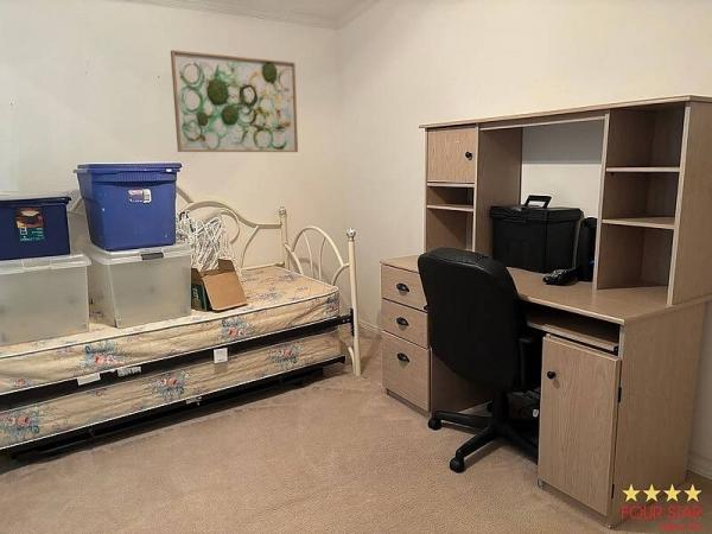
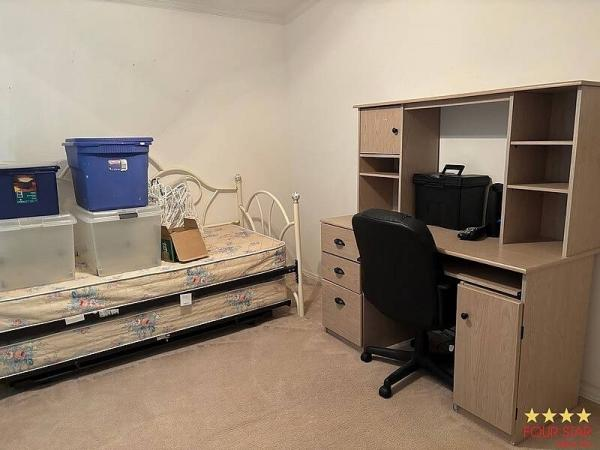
- wall art (239, 104)
